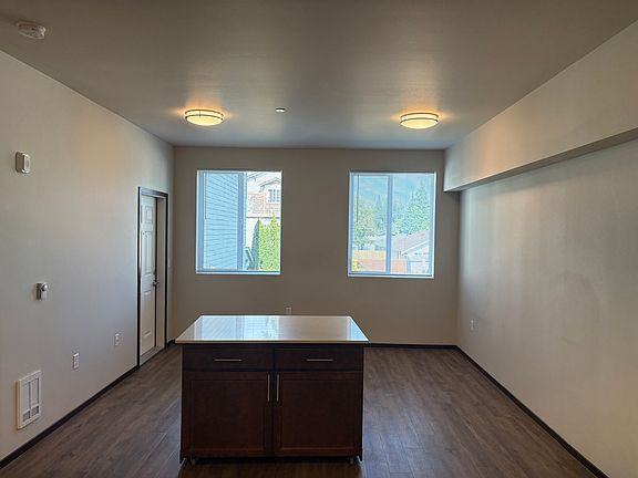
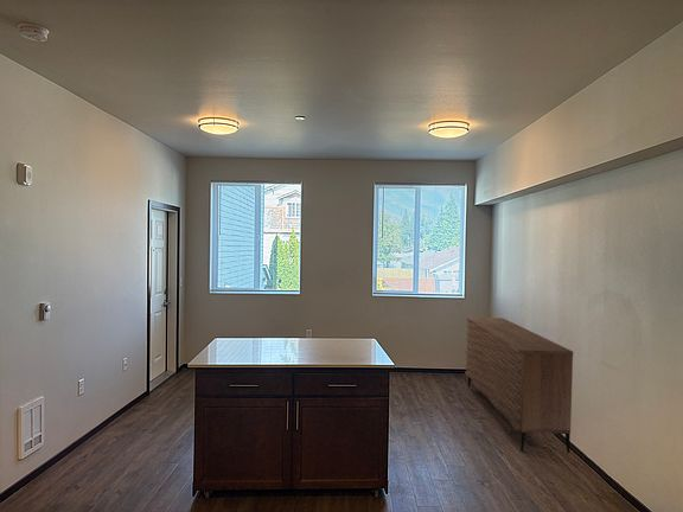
+ sideboard (508, 372)
